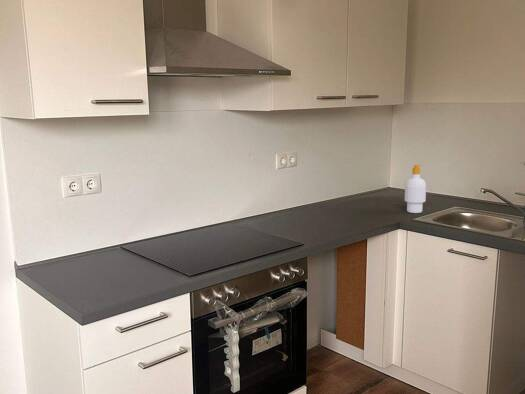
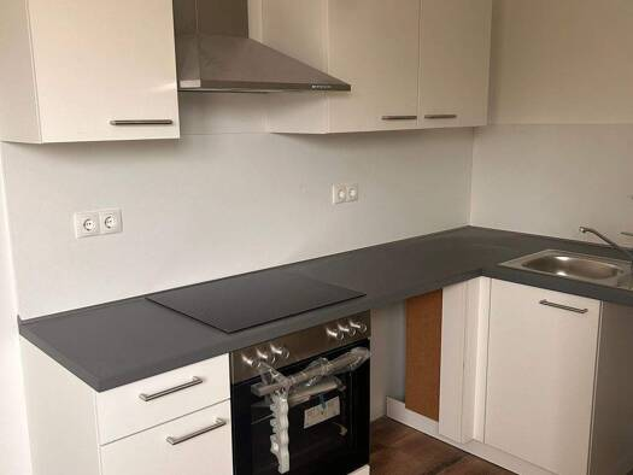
- soap bottle (415, 188)
